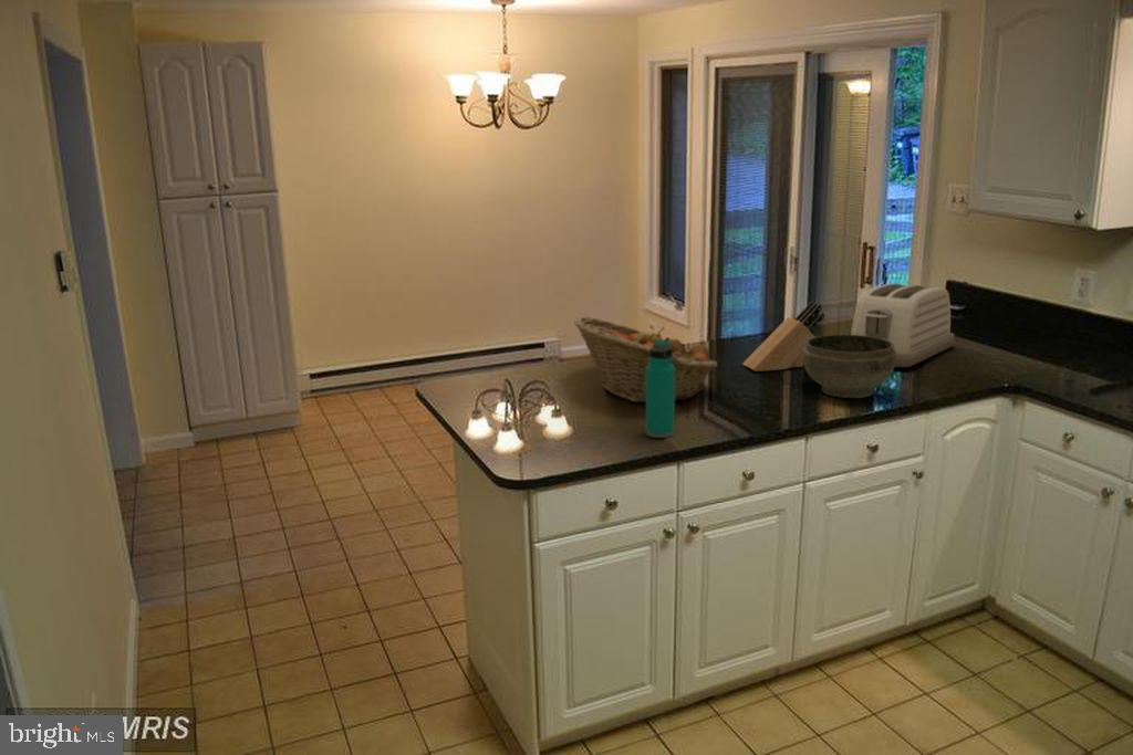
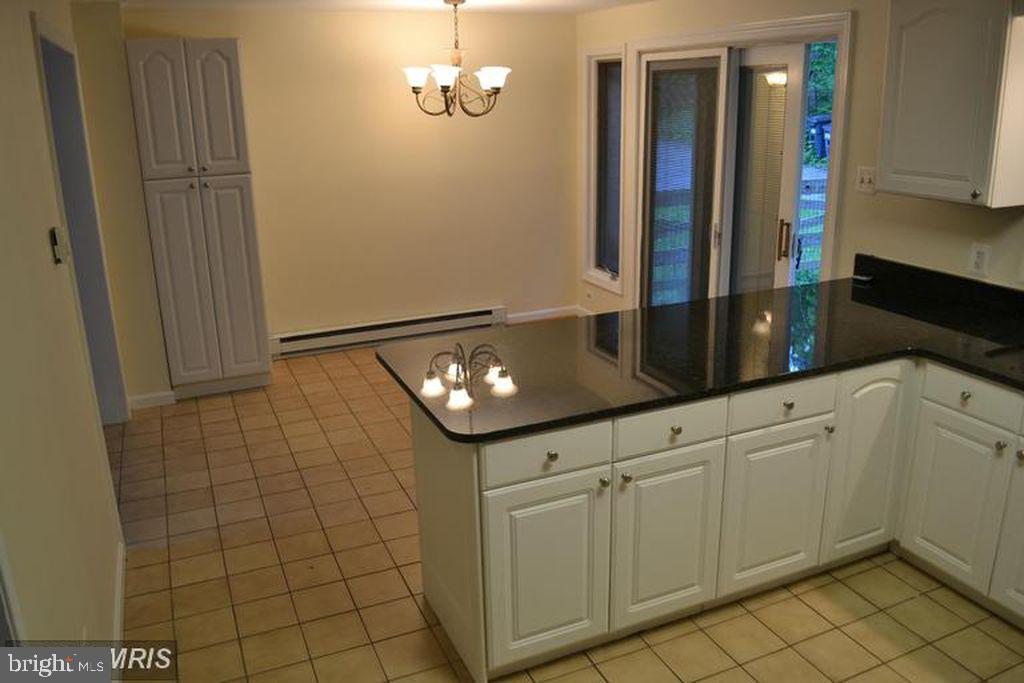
- knife block (784, 335)
- water bottle (659, 387)
- fruit basket (643, 354)
- toaster (901, 321)
- bowl (848, 367)
